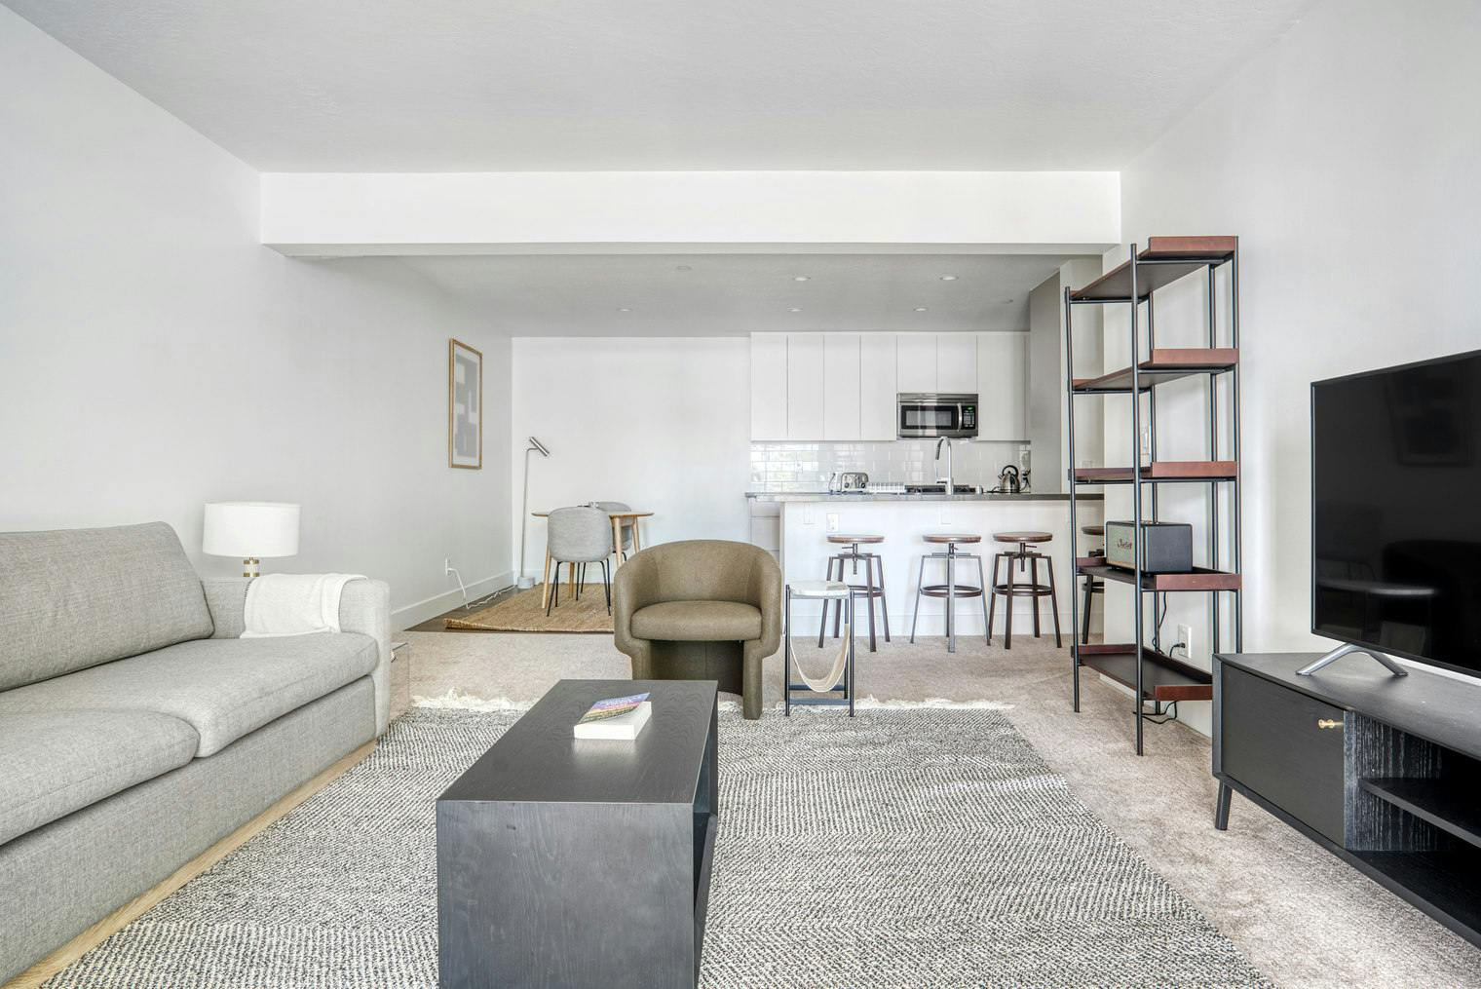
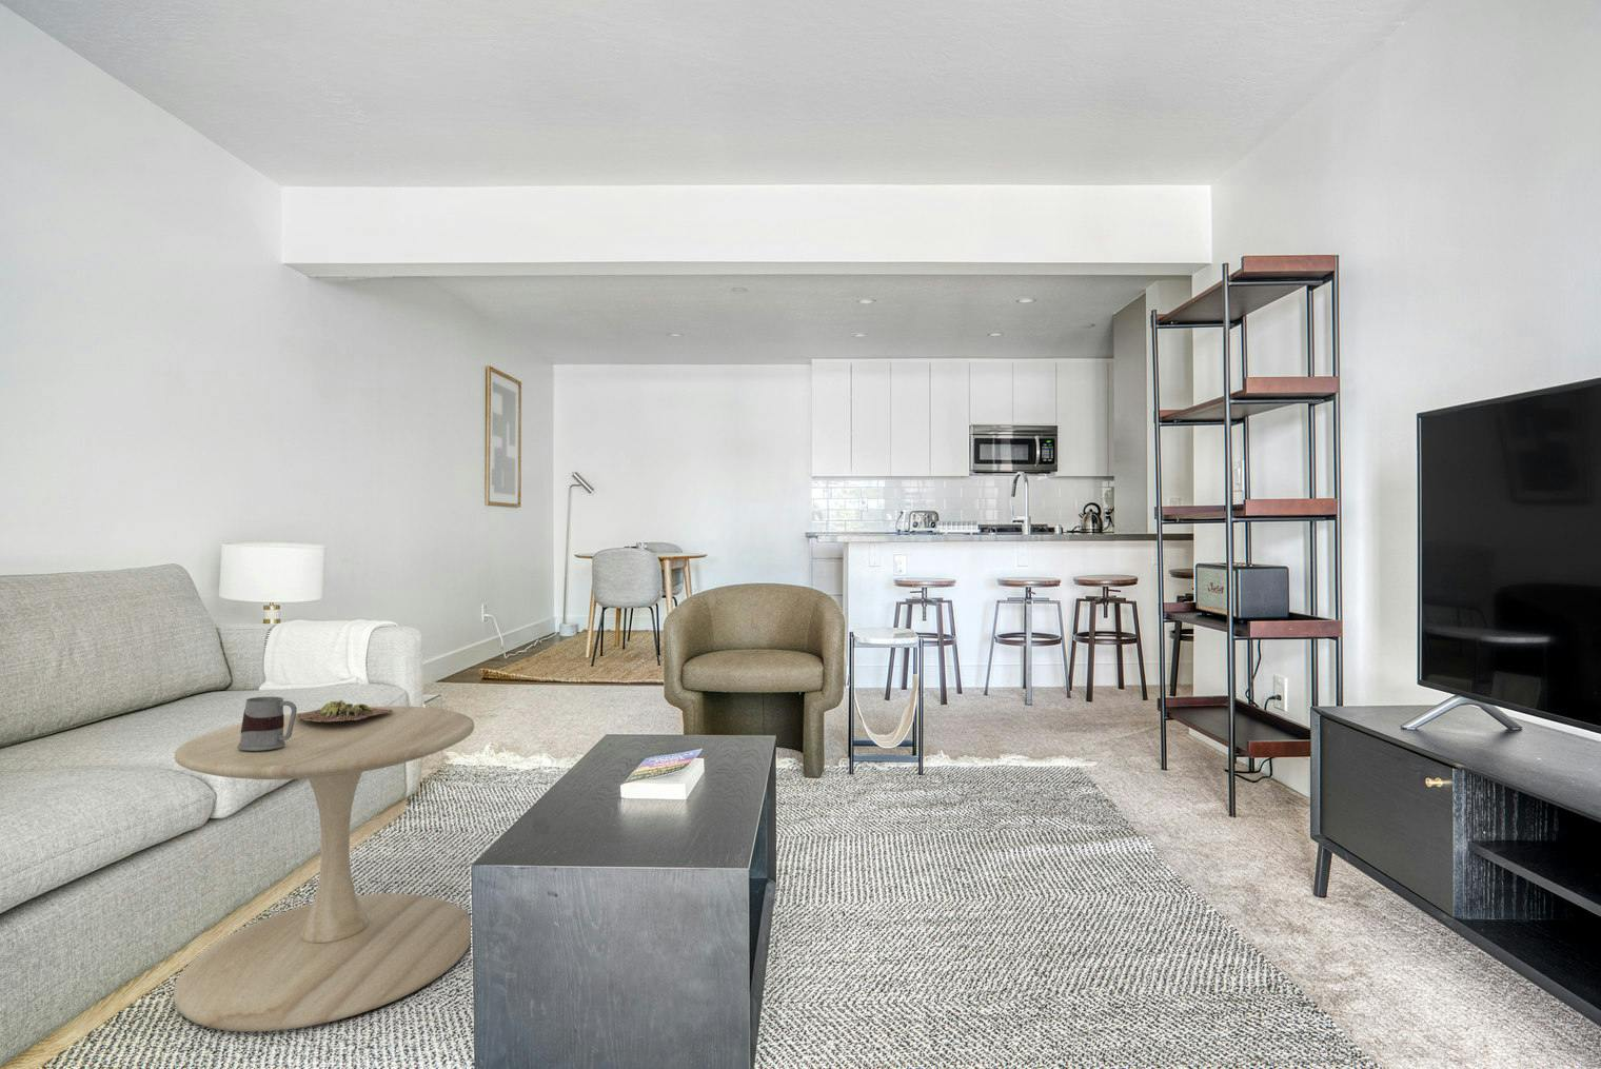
+ mug (267, 717)
+ succulent plant (338, 706)
+ side table (335, 844)
